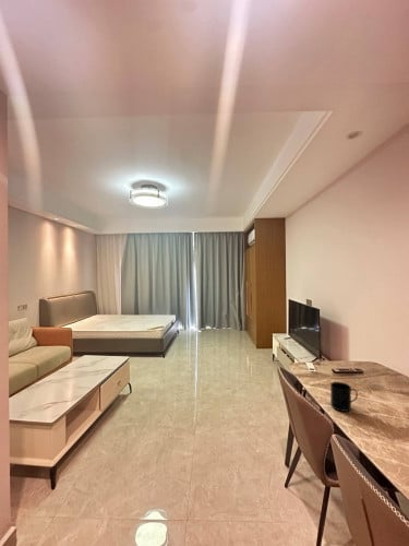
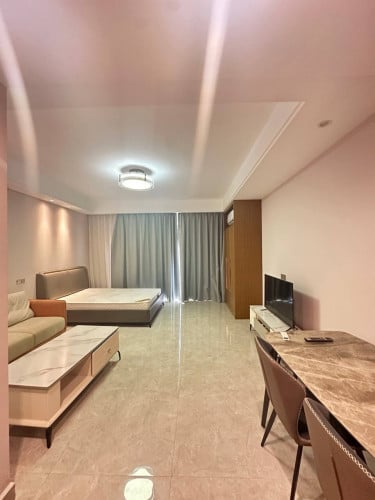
- mug (344, 396)
